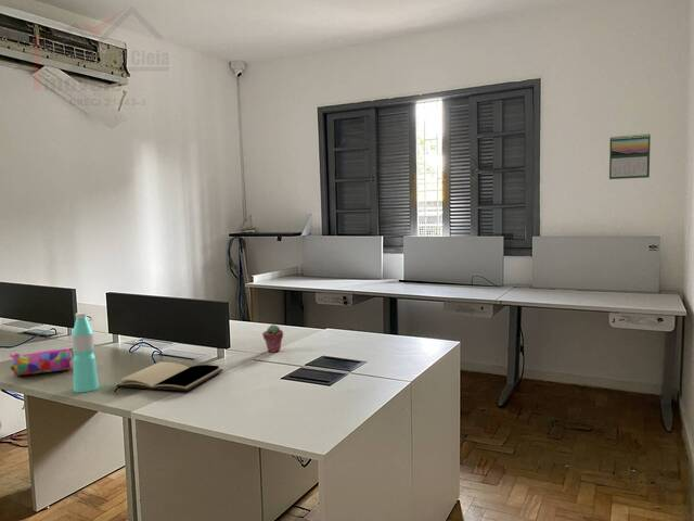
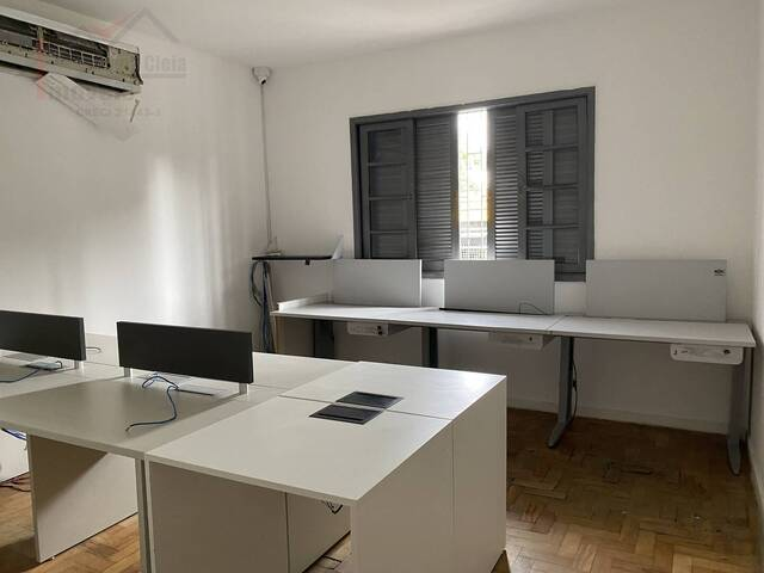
- water bottle (83, 351)
- calendar (629, 156)
- potted succulent (273, 336)
- pencil case (41, 360)
- book (171, 376)
